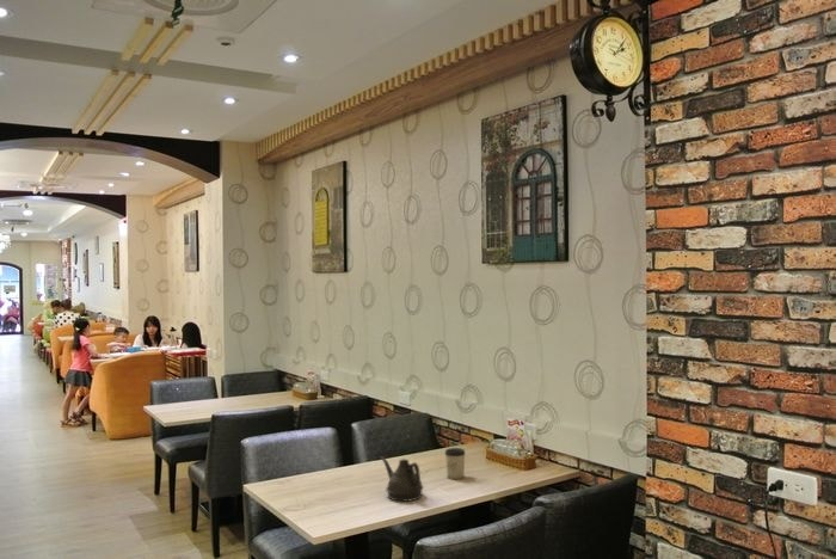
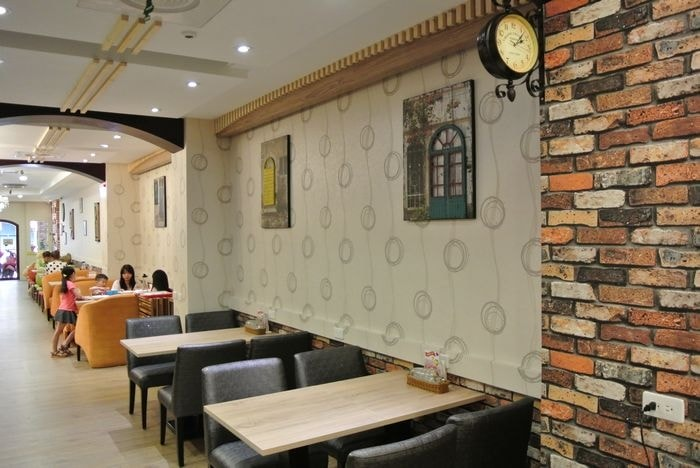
- teapot (400, 475)
- cup (455, 463)
